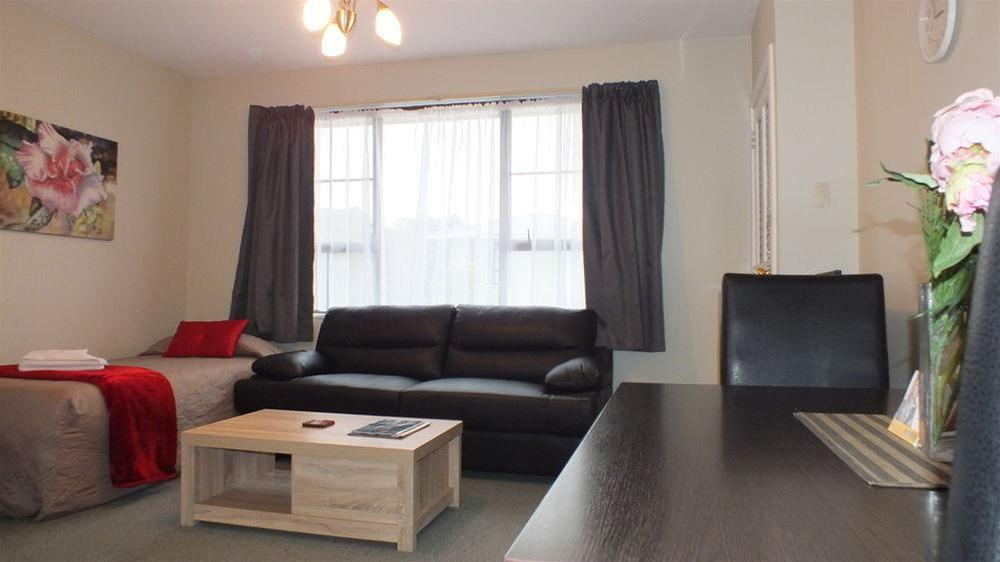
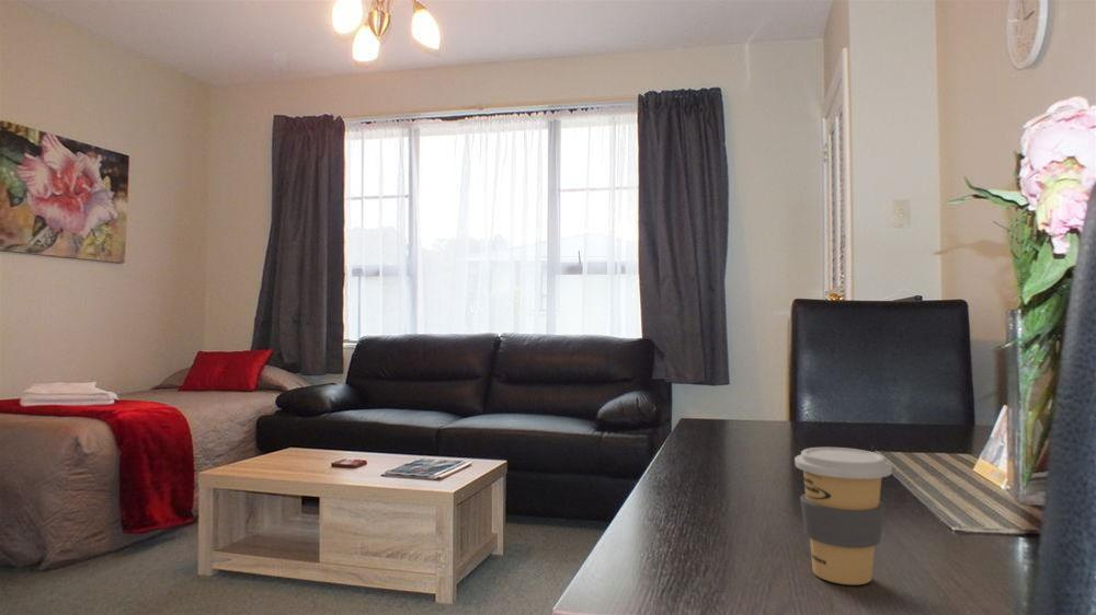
+ coffee cup (842, 514)
